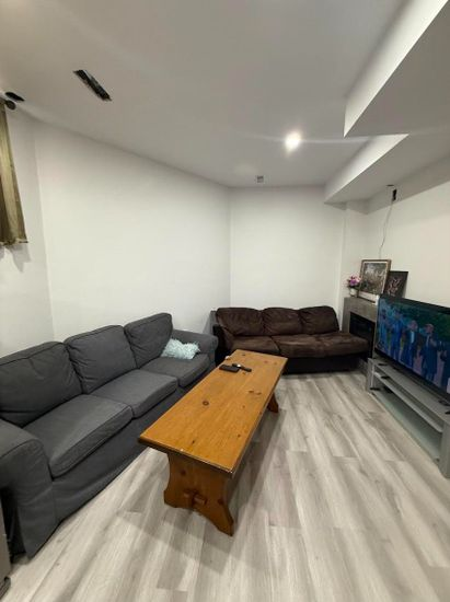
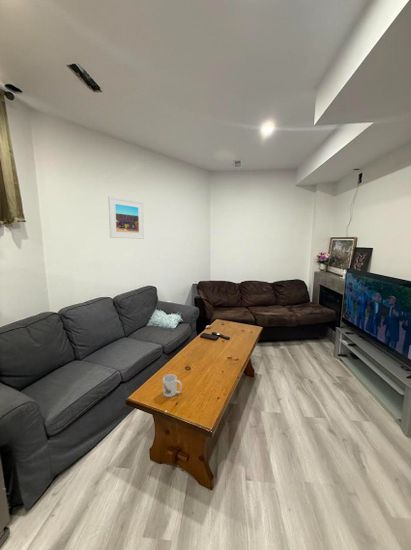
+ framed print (127, 219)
+ mug (172, 385)
